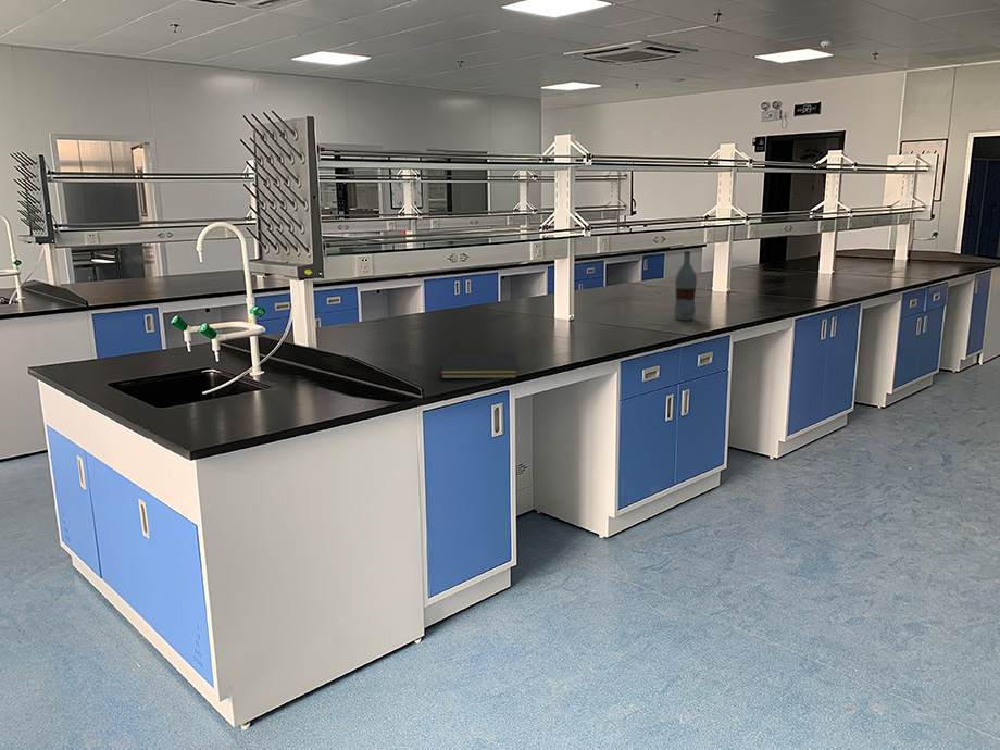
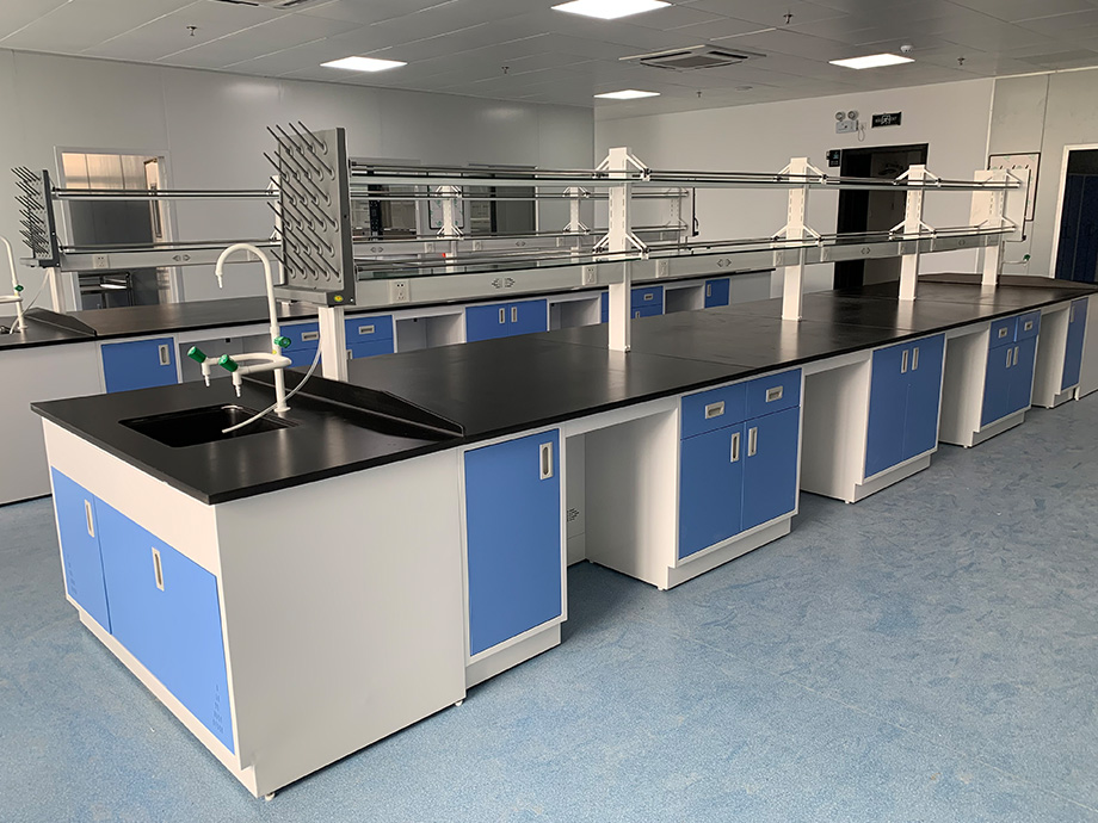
- notepad (479, 365)
- bottle (685, 285)
